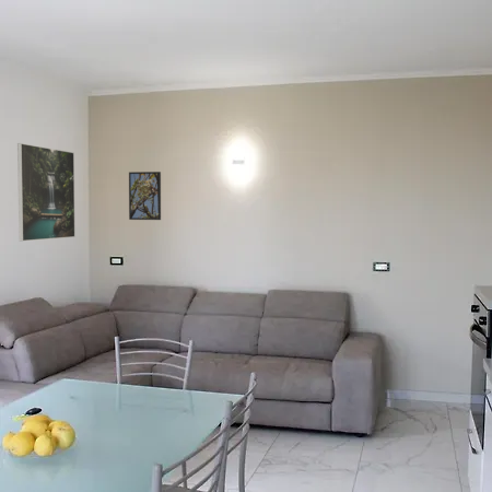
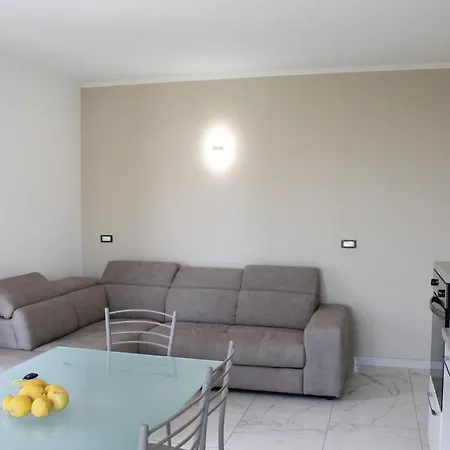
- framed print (48, 194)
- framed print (144, 196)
